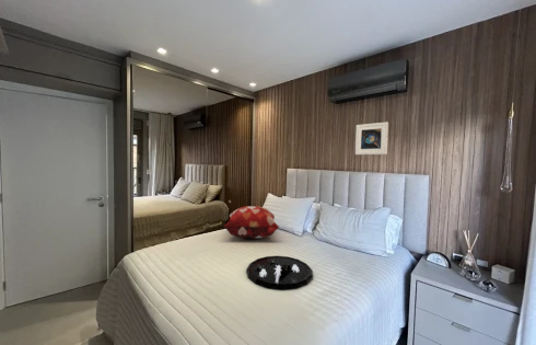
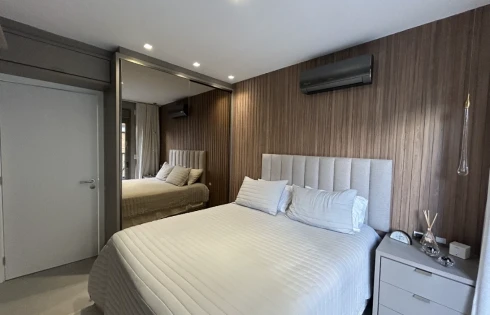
- decorative pillow (252, 220)
- decorative tray (279, 263)
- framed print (371, 139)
